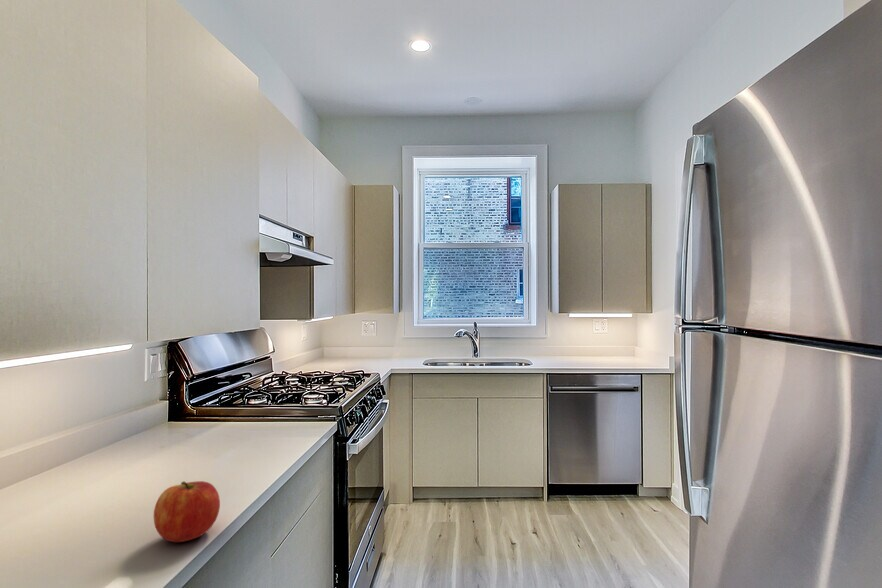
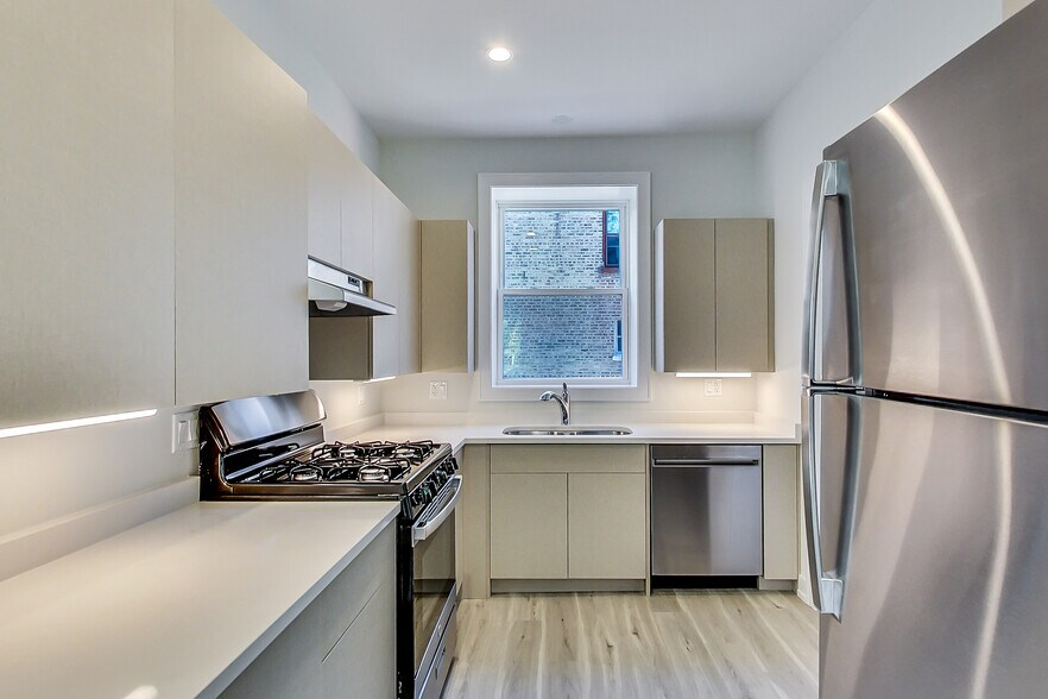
- apple (187, 506)
